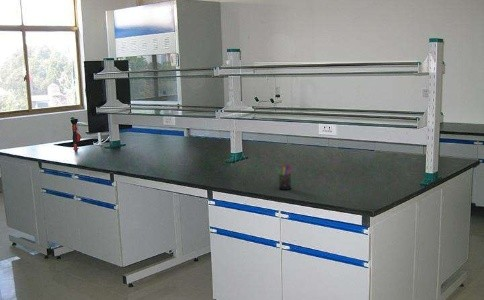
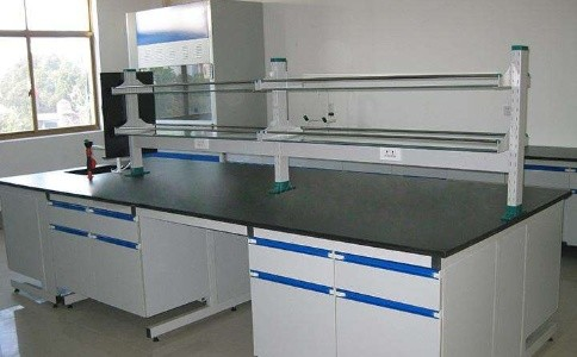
- pen holder (283, 175)
